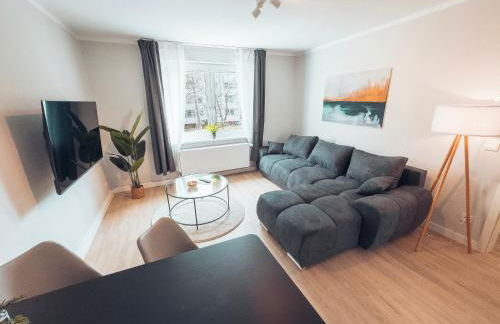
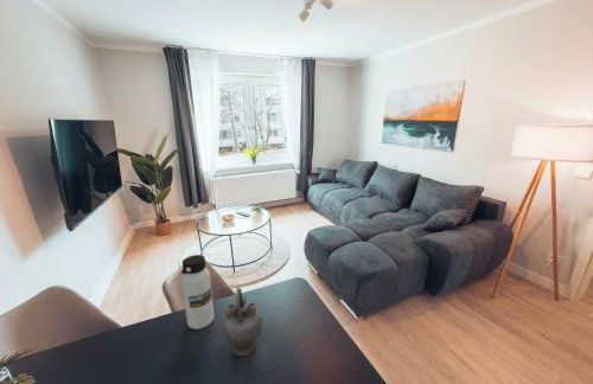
+ water bottle (197, 290)
+ teapot (242, 315)
